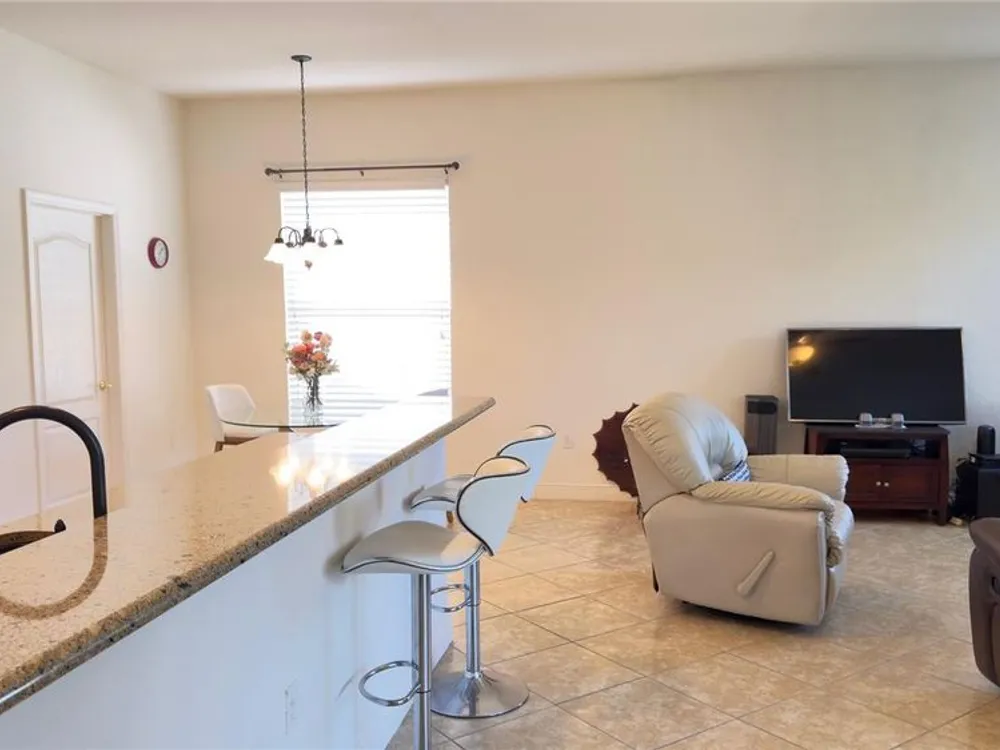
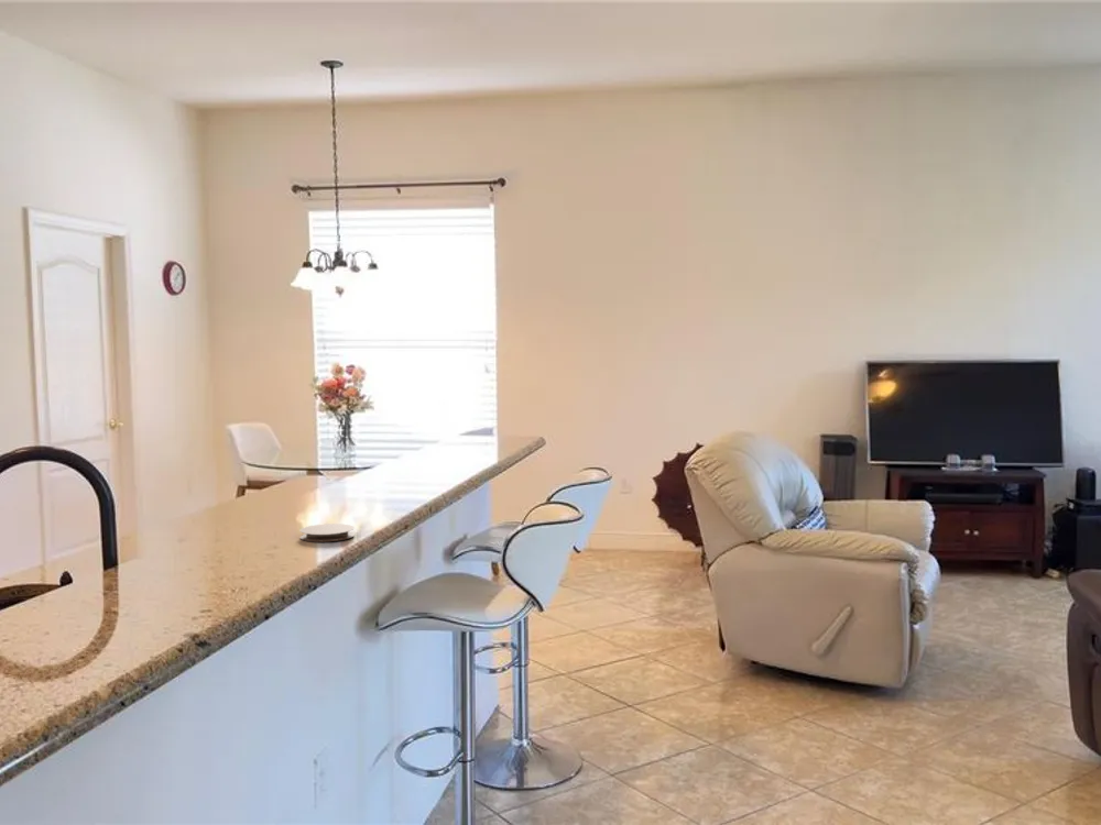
+ coaster (327, 532)
